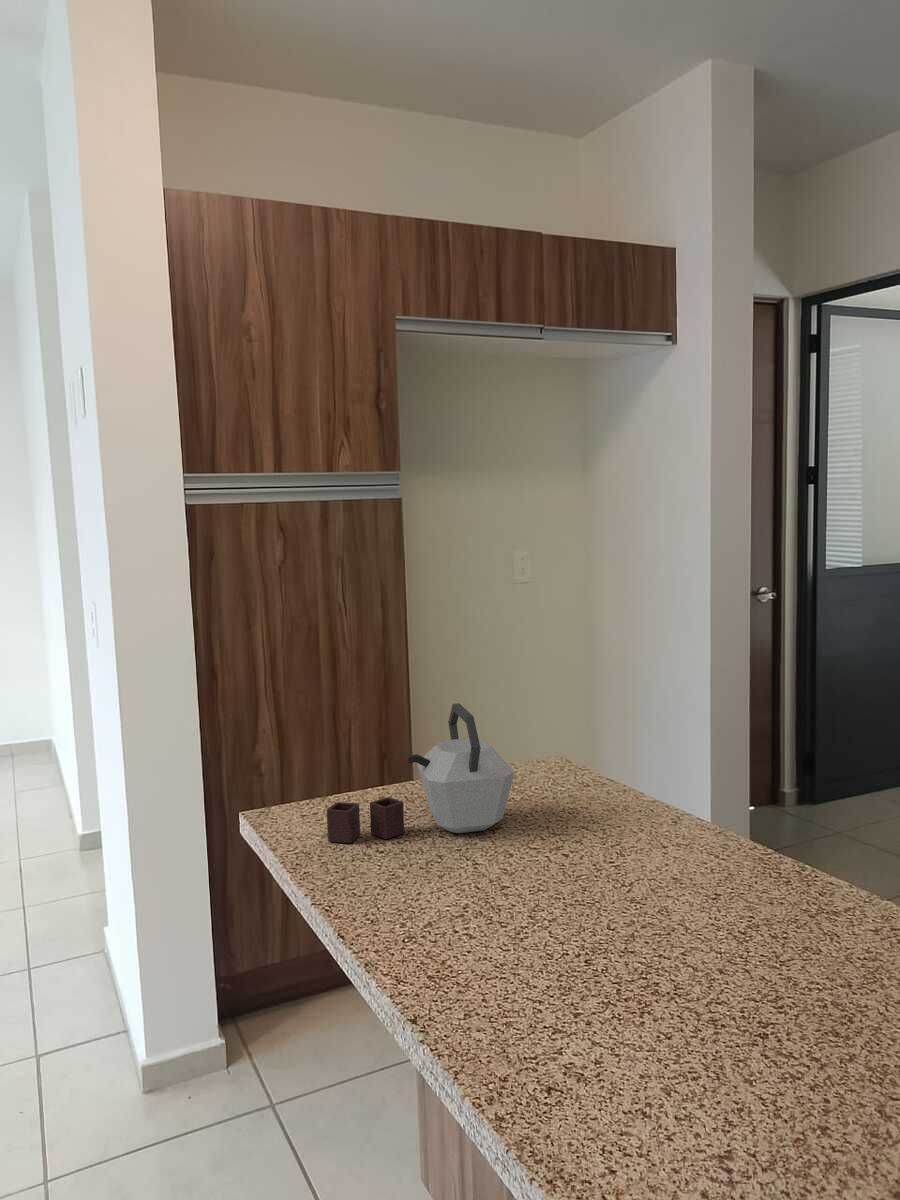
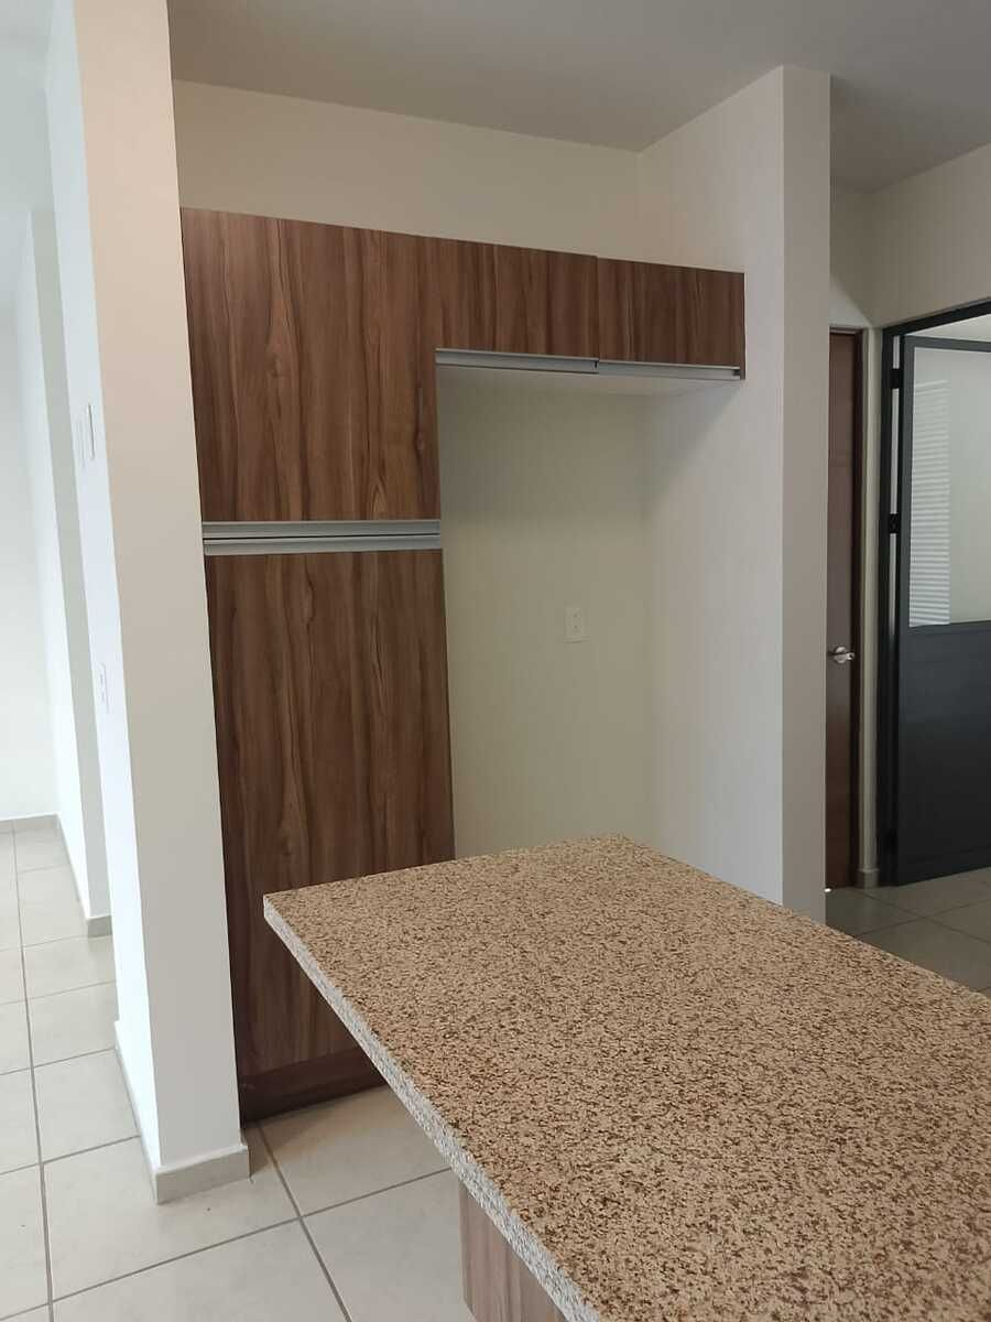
- kettle (419, 772)
